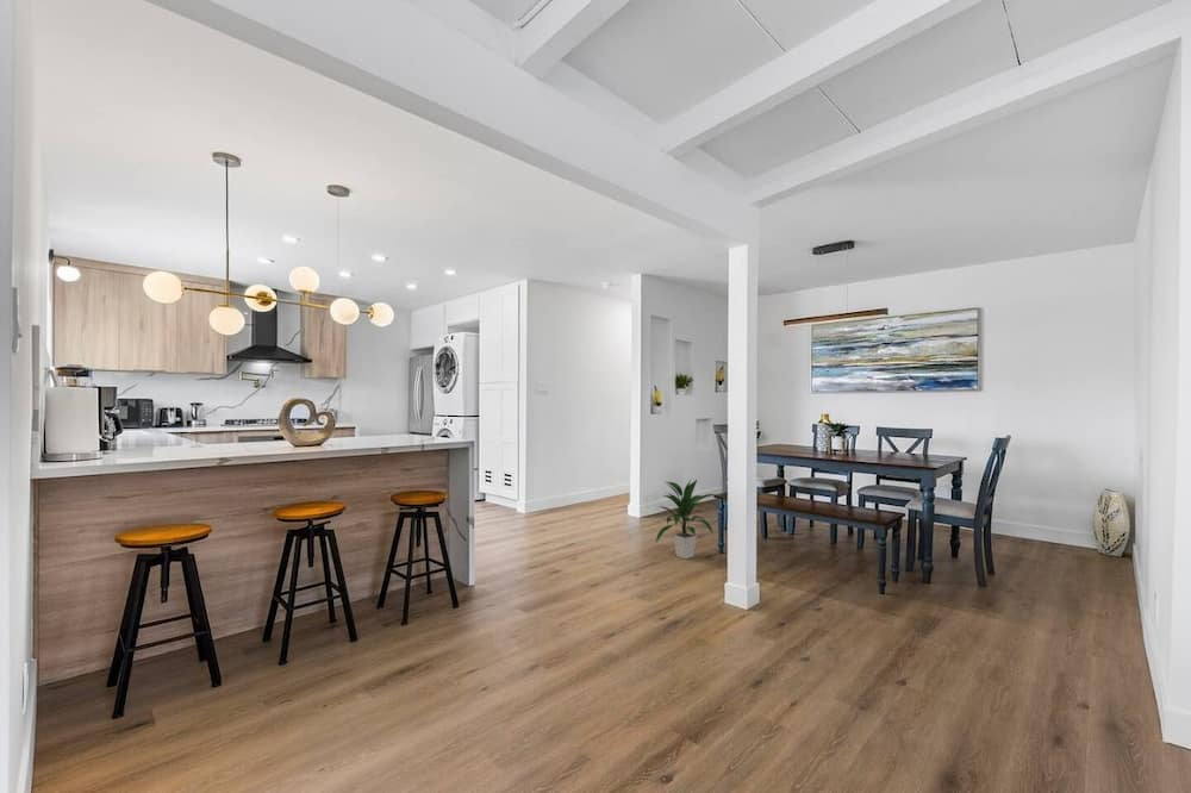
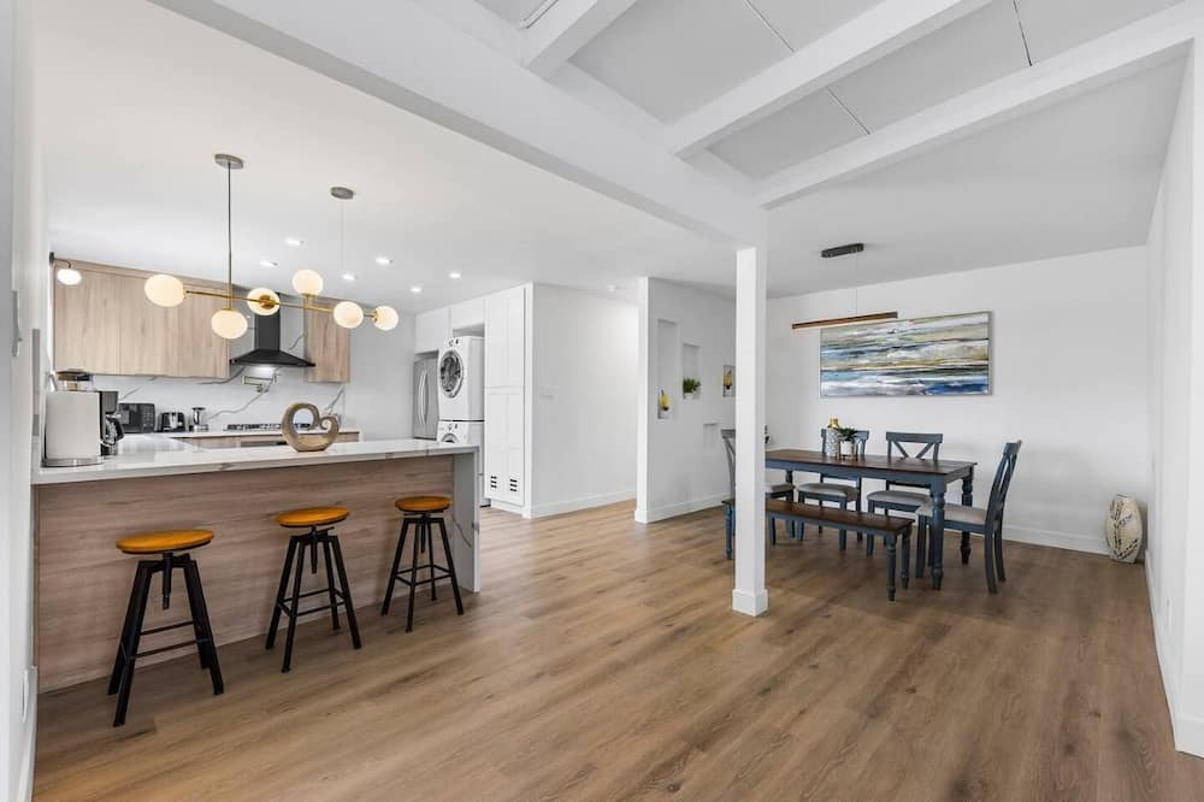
- indoor plant (681, 516)
